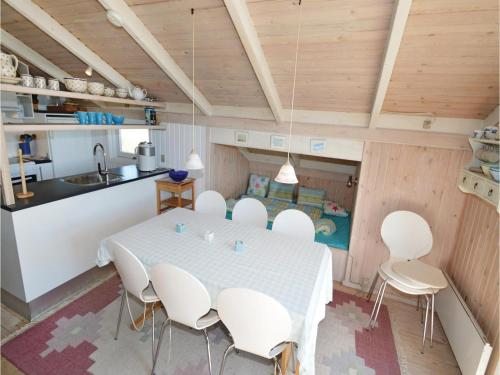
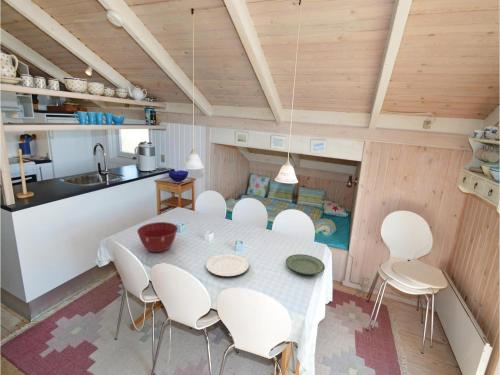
+ plate (227, 265)
+ plate (304, 265)
+ mixing bowl (158, 238)
